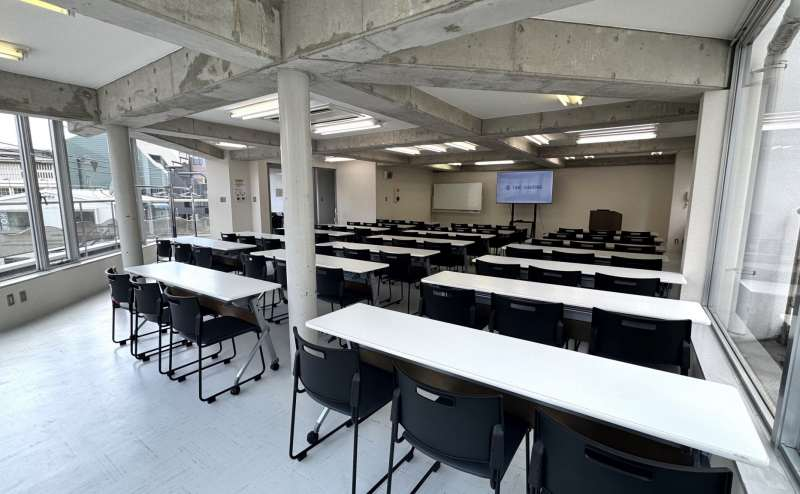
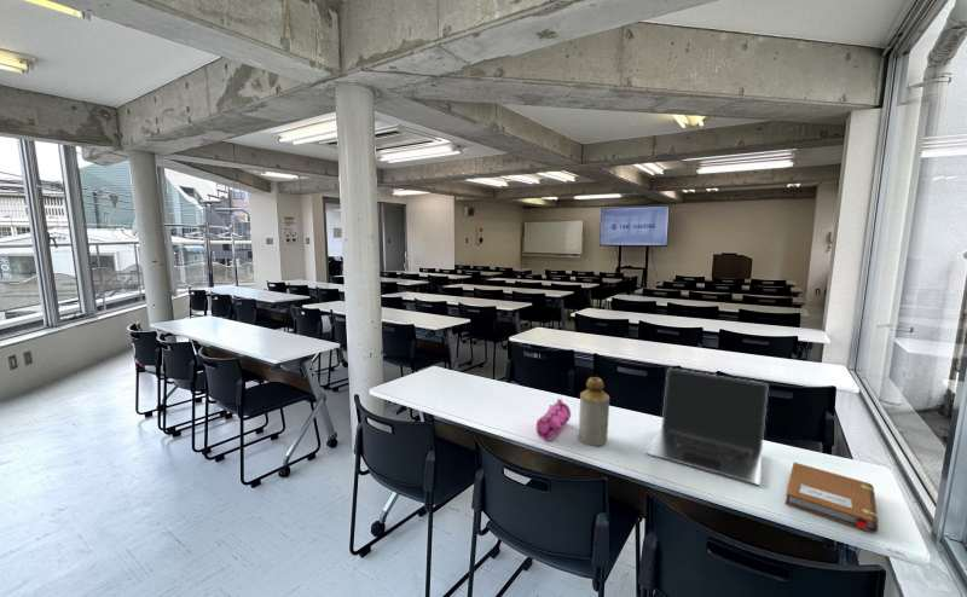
+ laptop (707, 418)
+ pencil case (552, 418)
+ notebook (830, 494)
+ bottle (593, 408)
